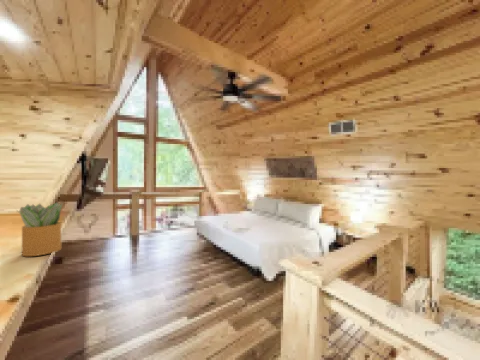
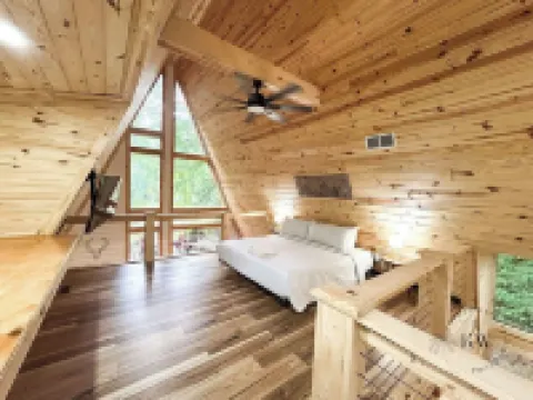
- potted plant (39, 227)
